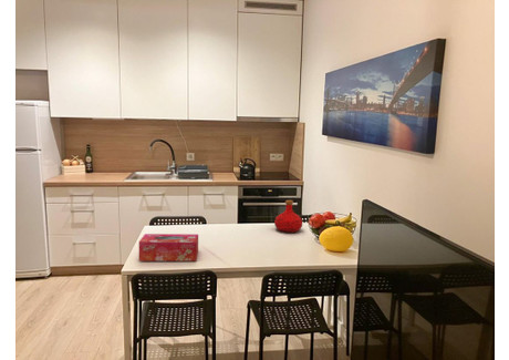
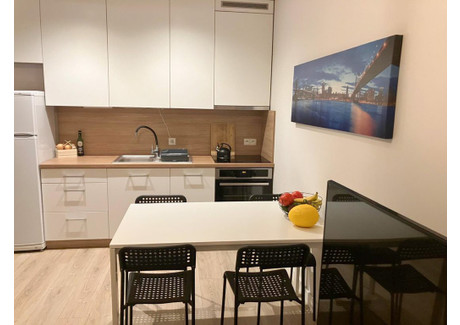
- bottle (288, 215)
- tissue box (169, 247)
